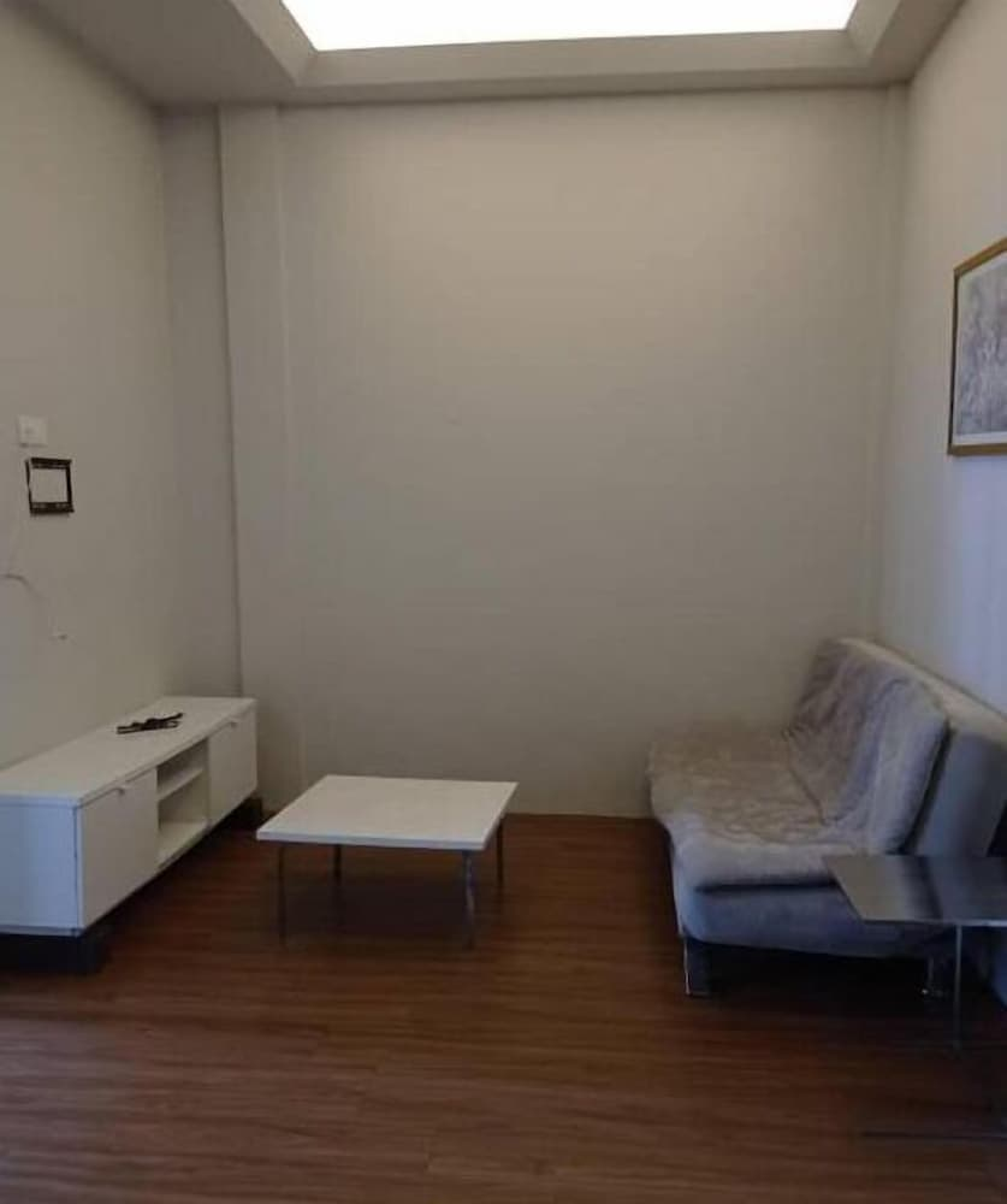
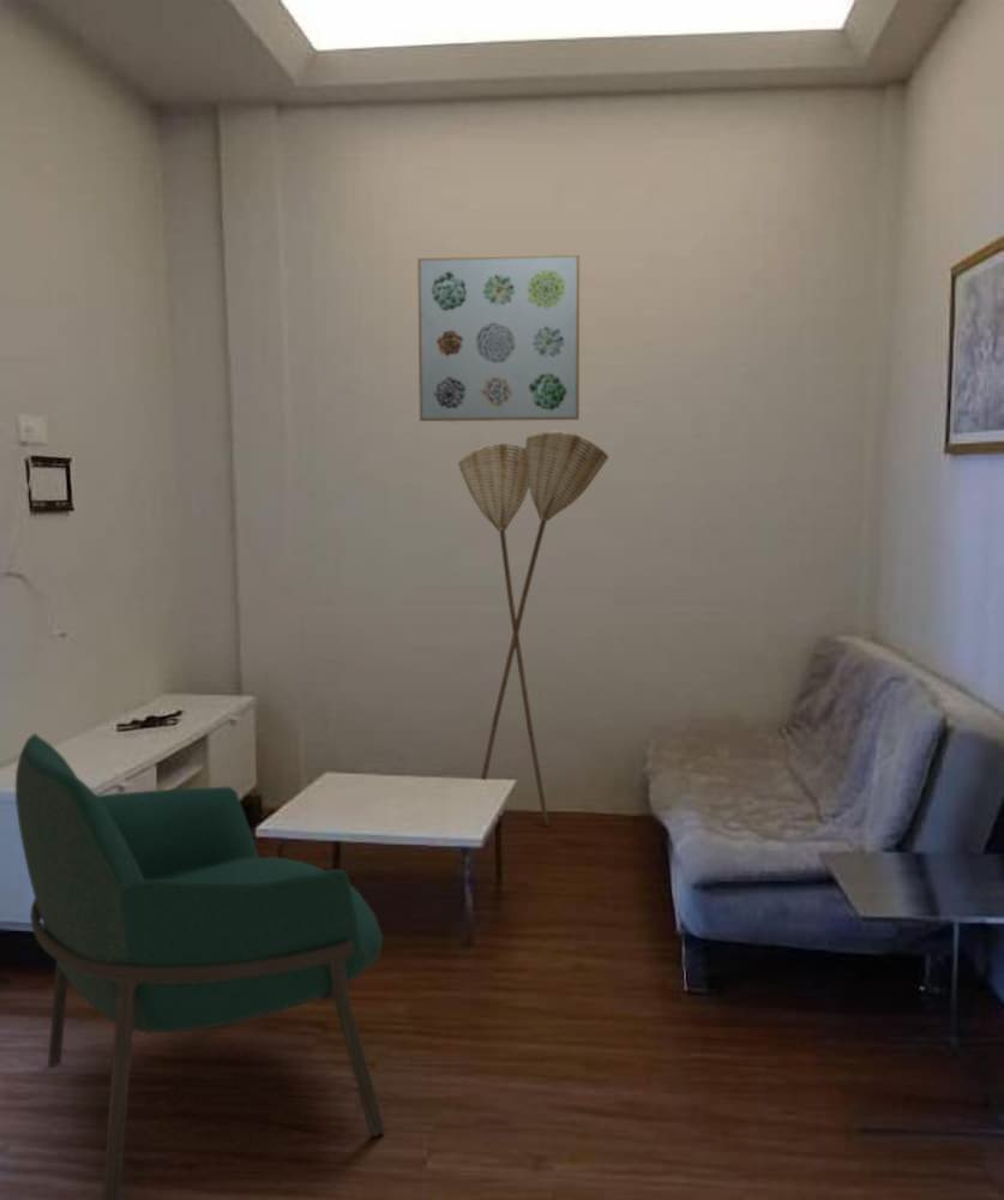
+ wall art (498, 338)
+ armchair (204, 914)
+ floor lamp (519, 626)
